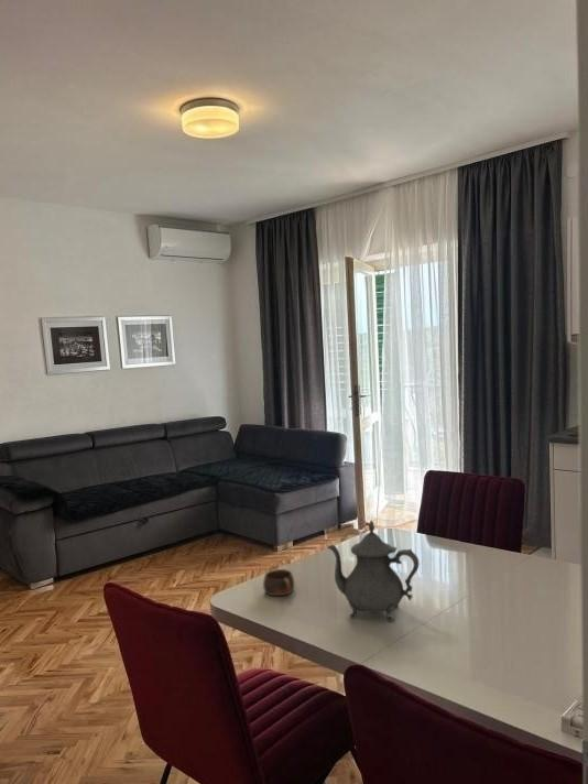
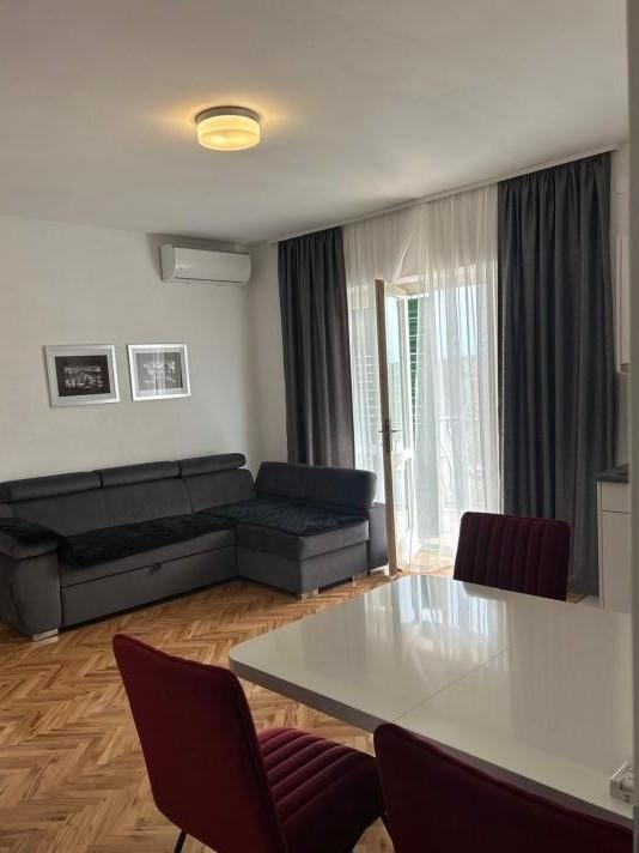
- cup (279, 584)
- teapot (372, 566)
